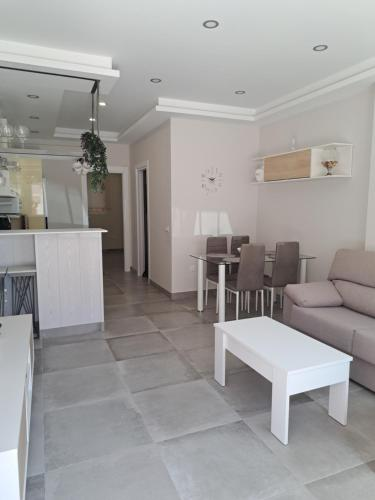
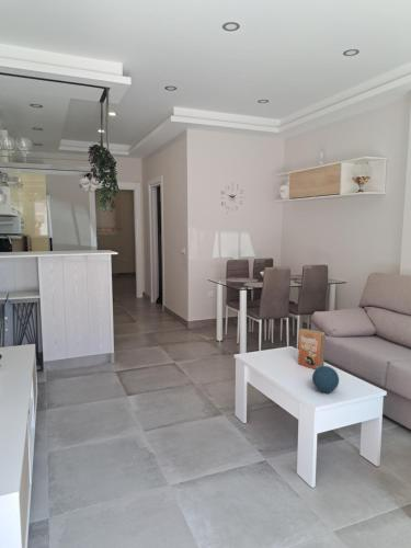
+ paperback book (311, 349)
+ decorative orb (324, 378)
